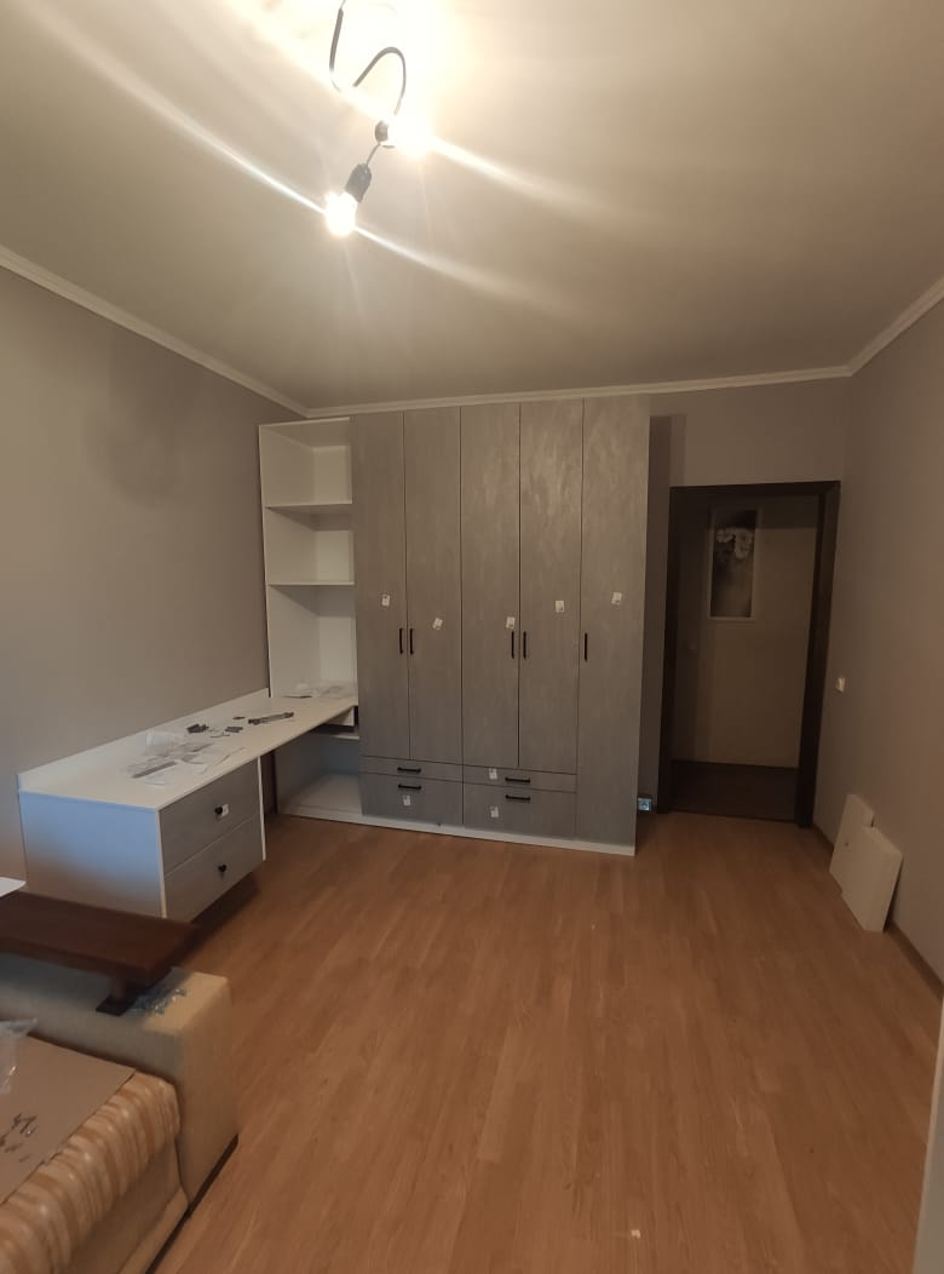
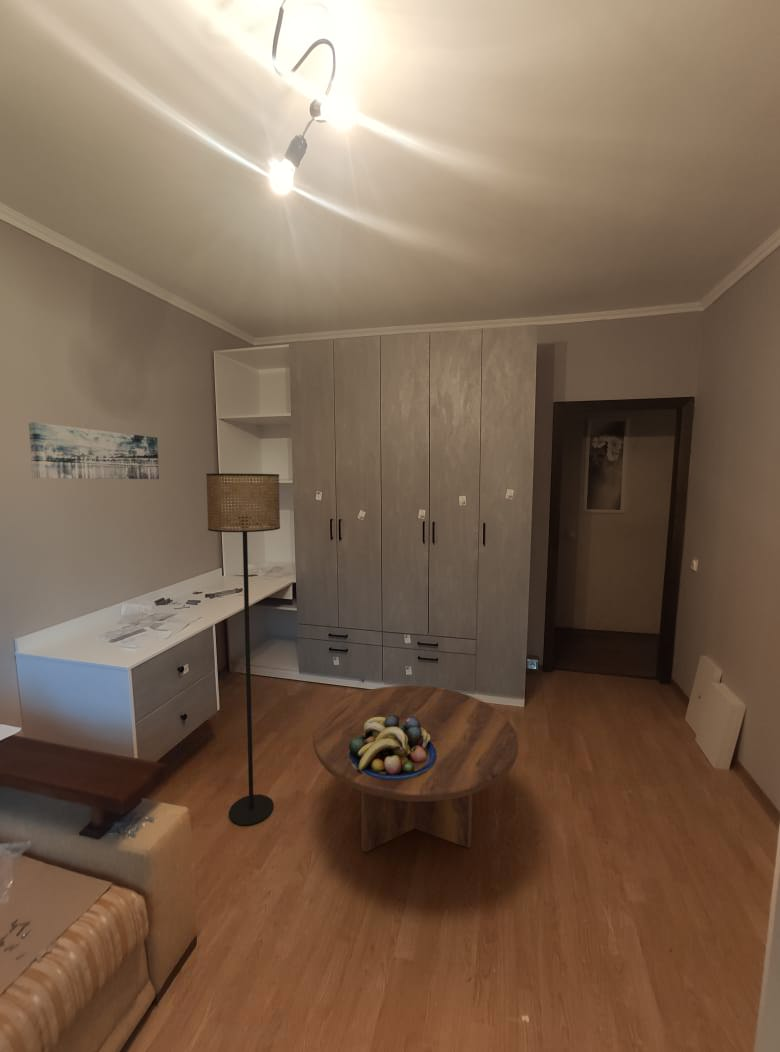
+ fruit bowl (393, 738)
+ floor lamp (247, 647)
+ wall art (103, 455)
+ coffee table (413, 776)
